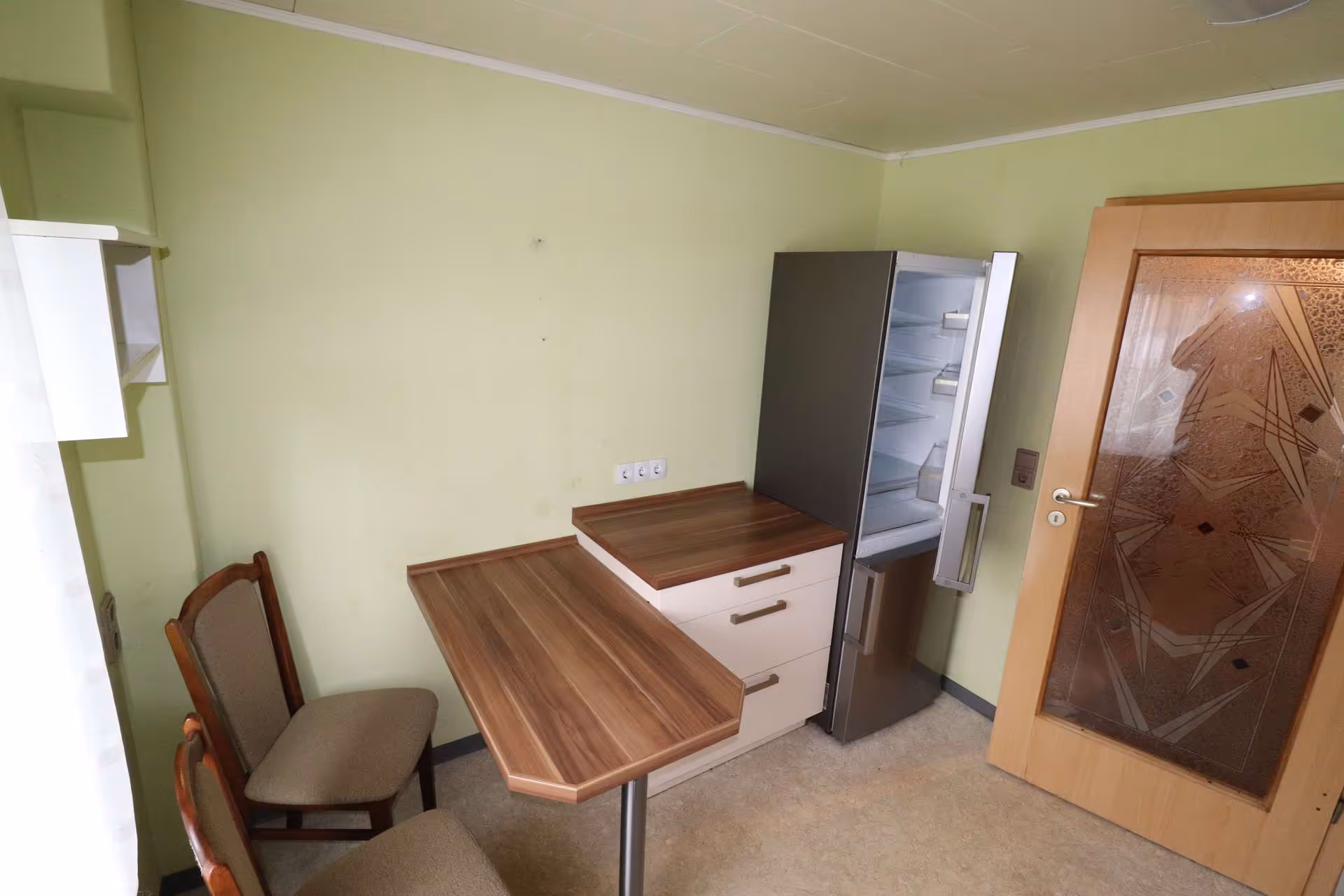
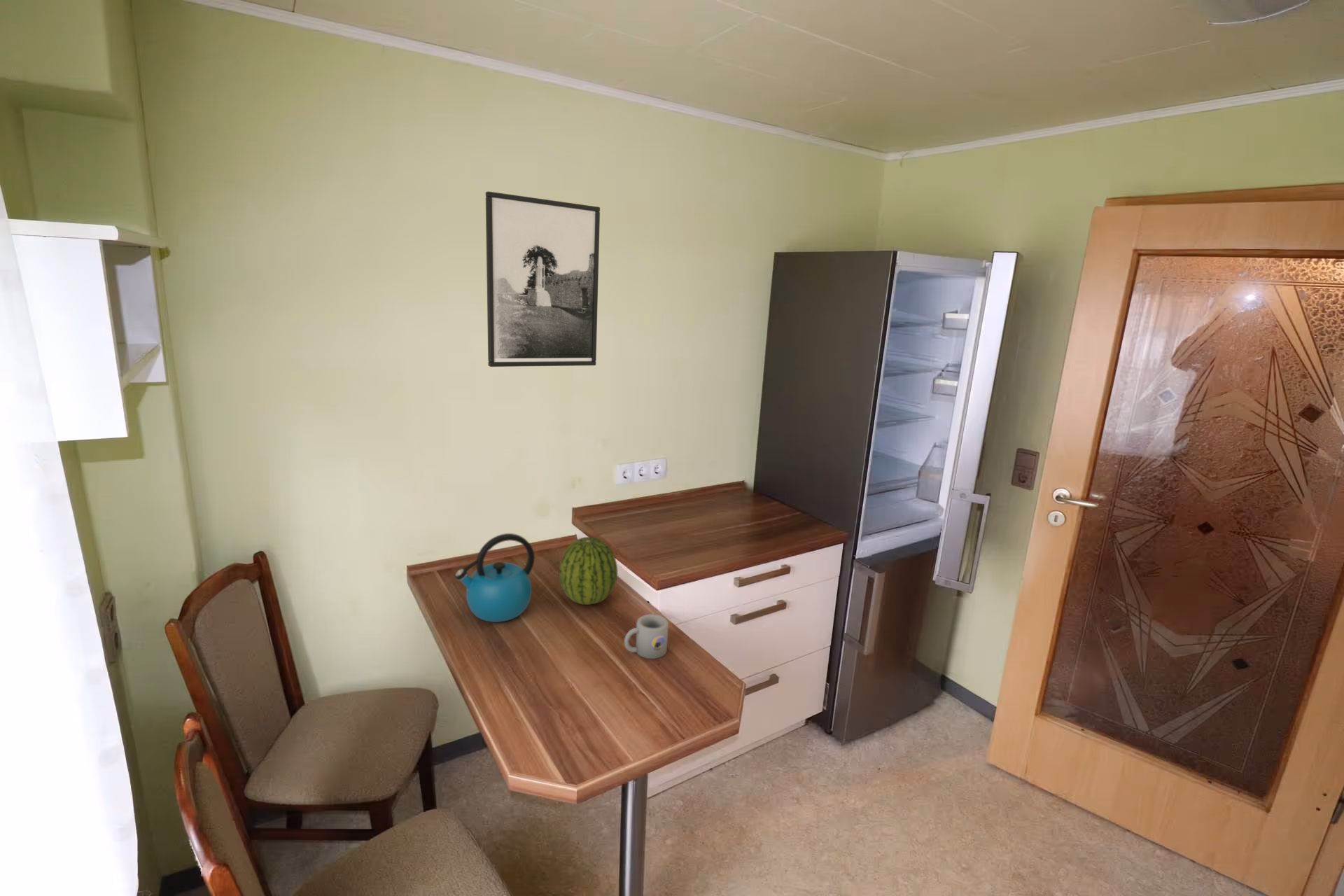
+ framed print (545, 285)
+ kettle (495, 575)
+ fruit (588, 570)
+ mug (645, 637)
